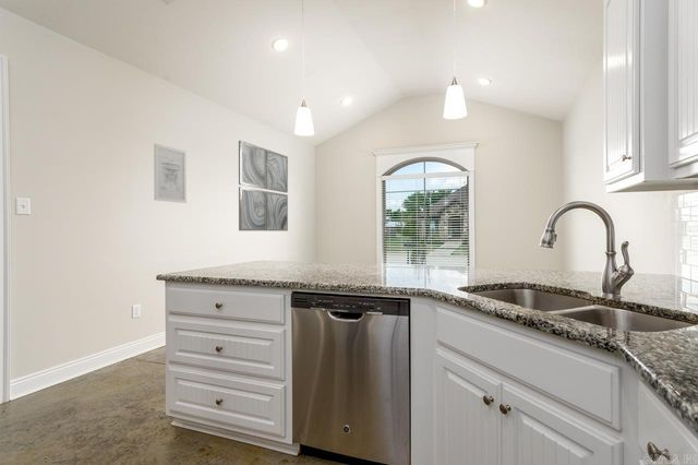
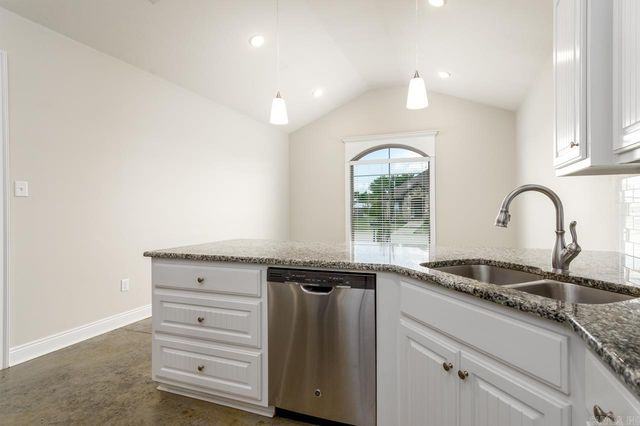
- wall art (266, 189)
- wall art (170, 175)
